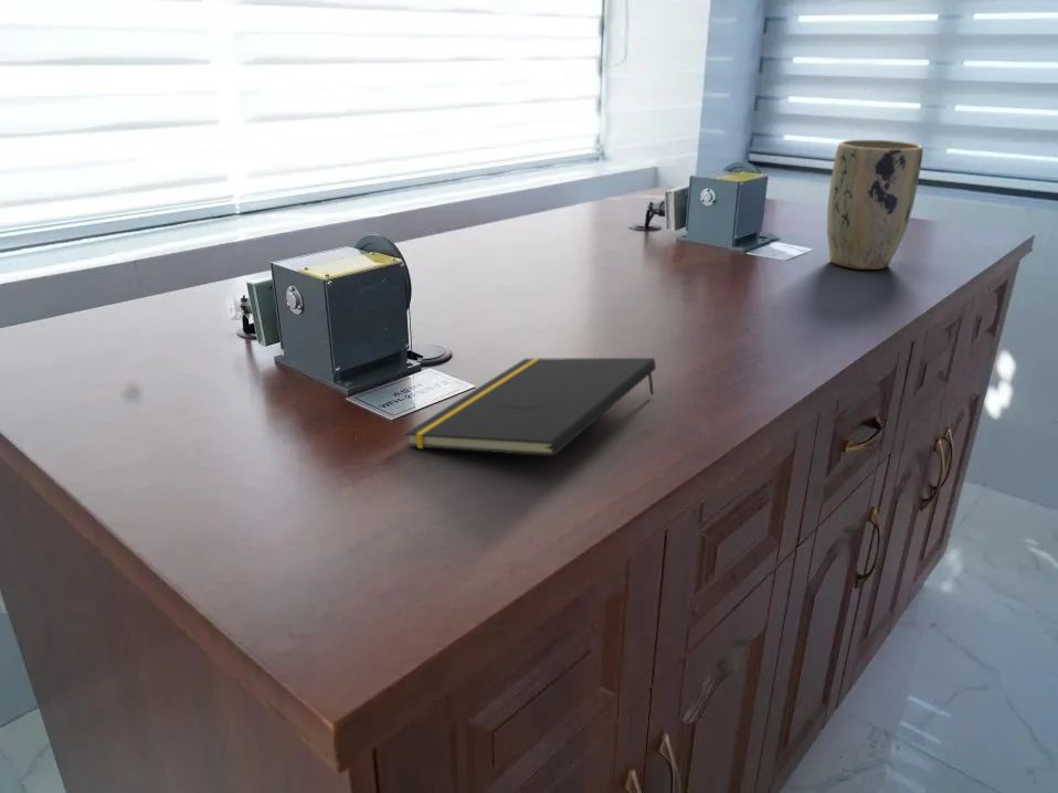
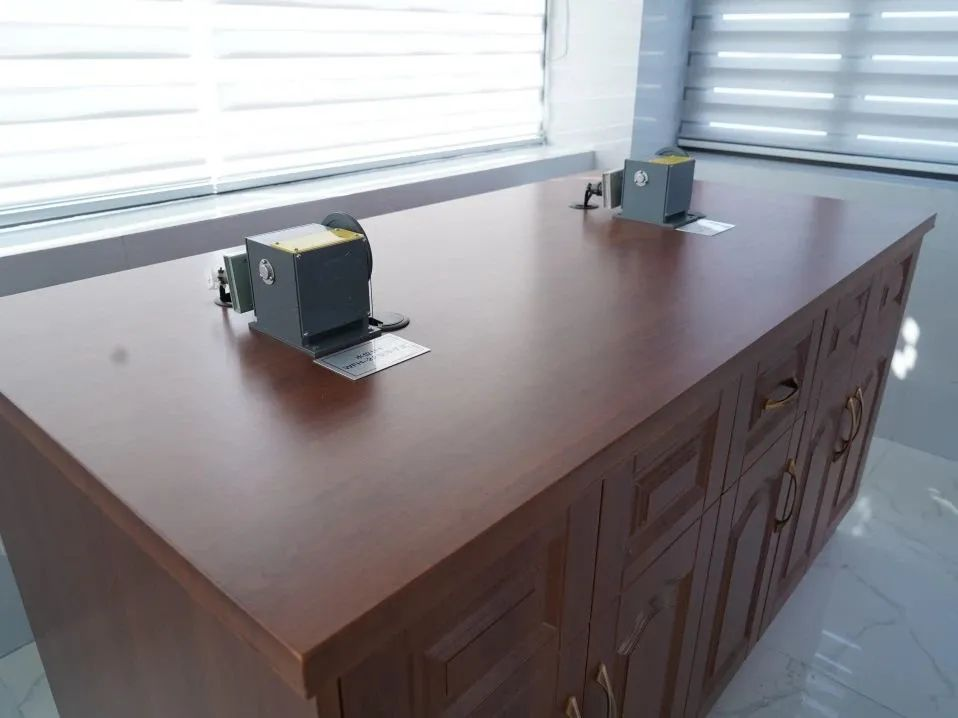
- plant pot (869, 204)
- notepad (537, 400)
